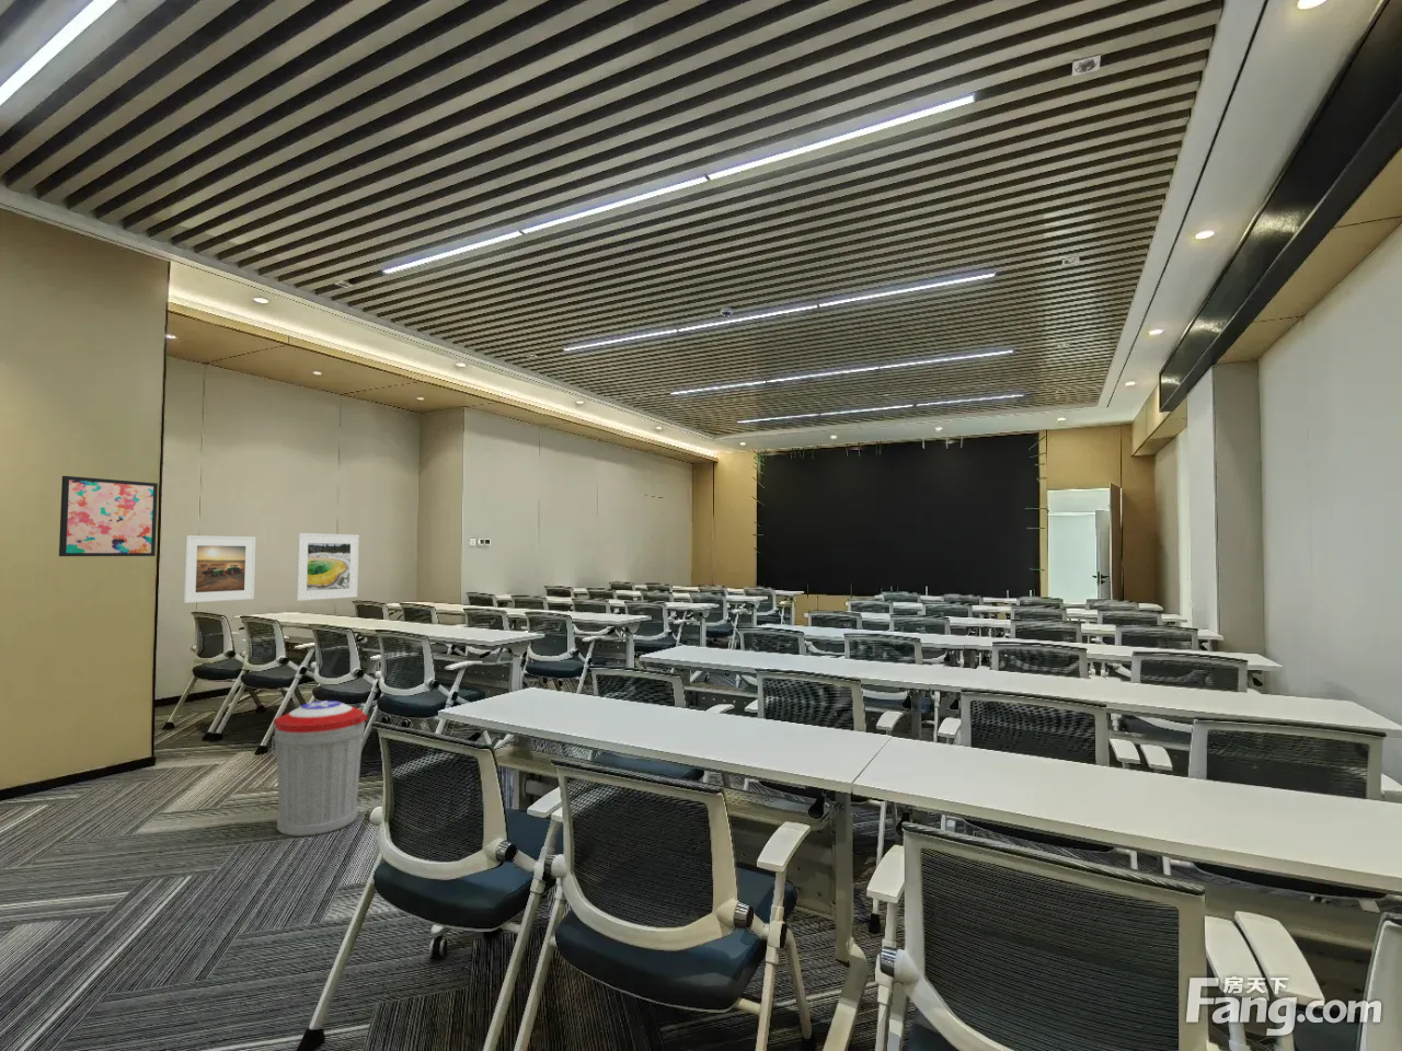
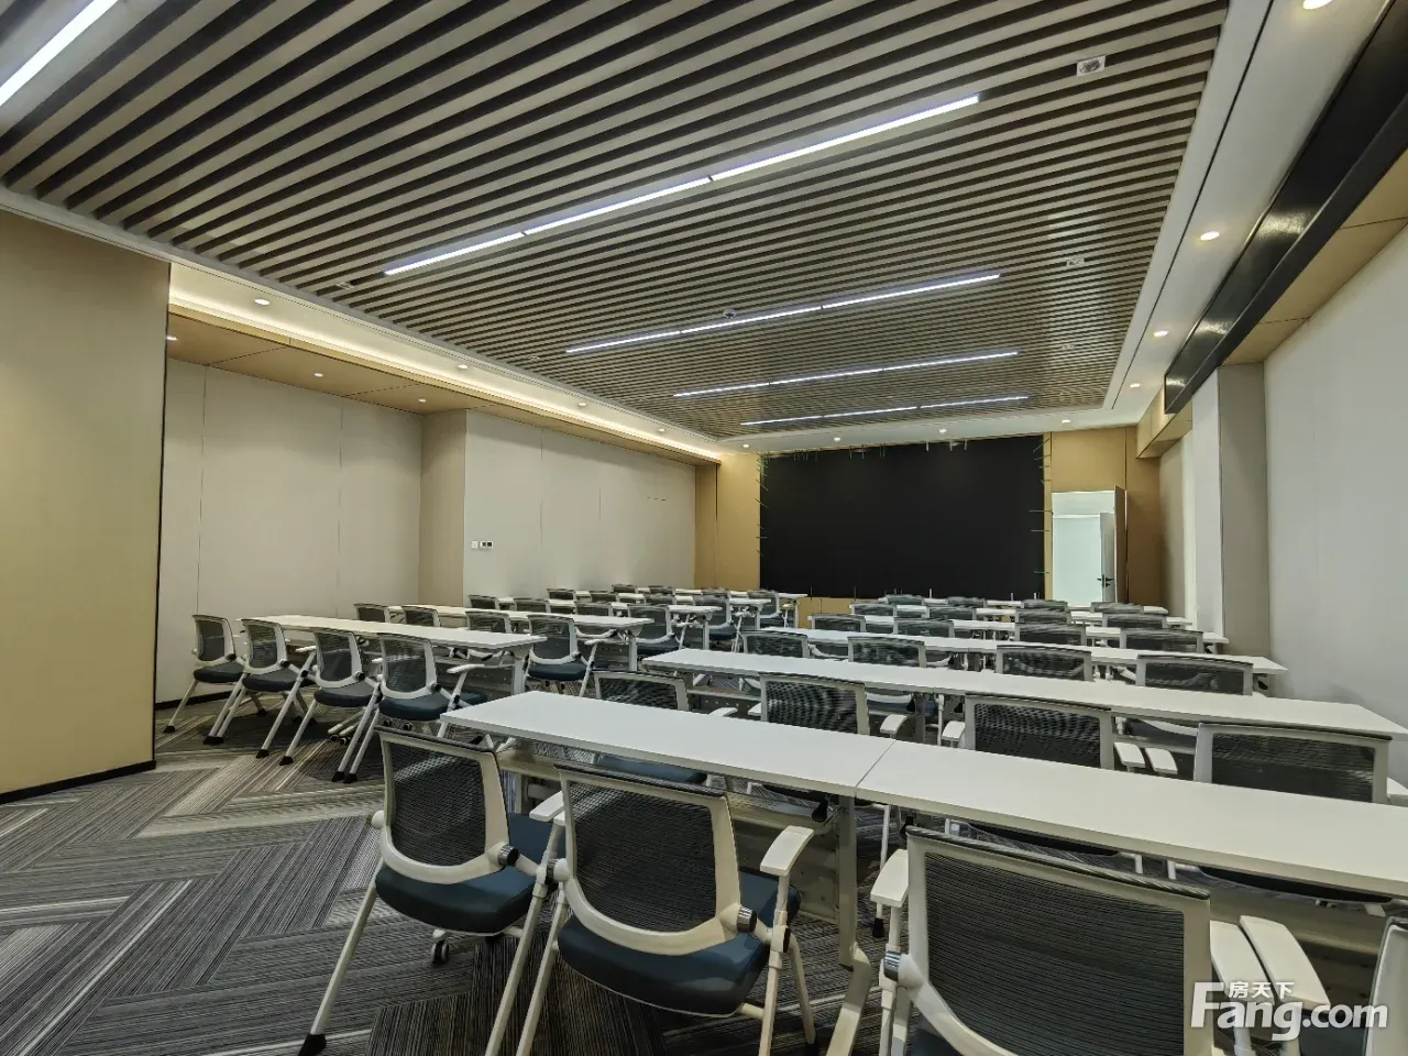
- trash can (319, 762)
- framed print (220, 569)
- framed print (329, 566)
- wall art (110, 518)
